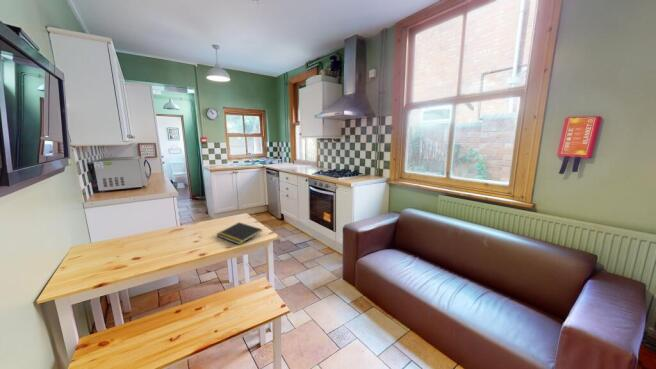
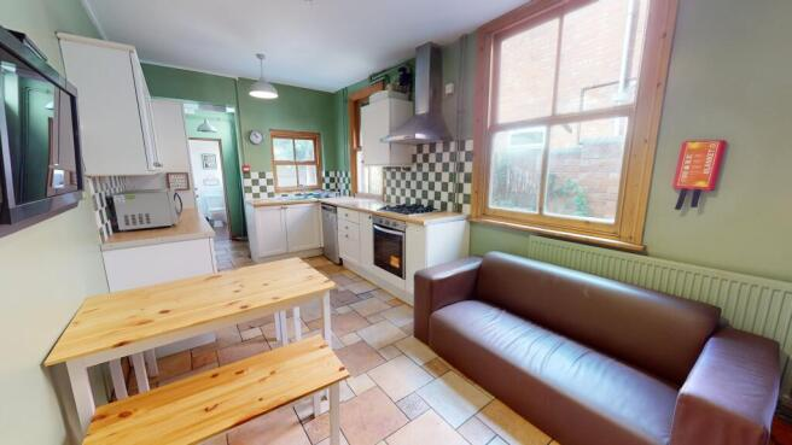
- notepad (239, 232)
